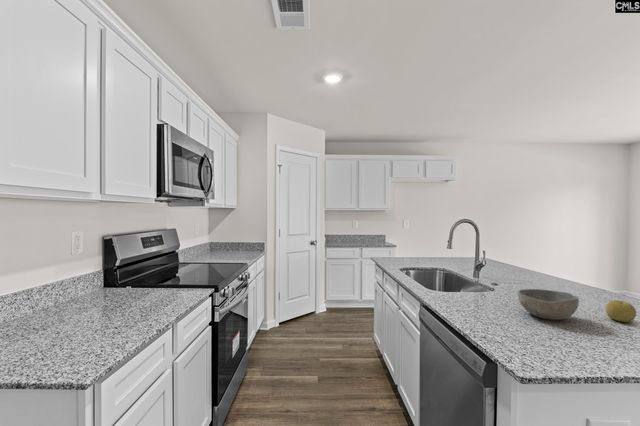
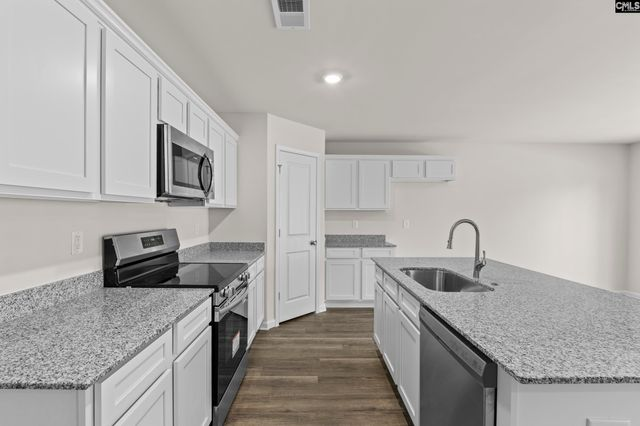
- bowl (546, 304)
- fruit (620, 310)
